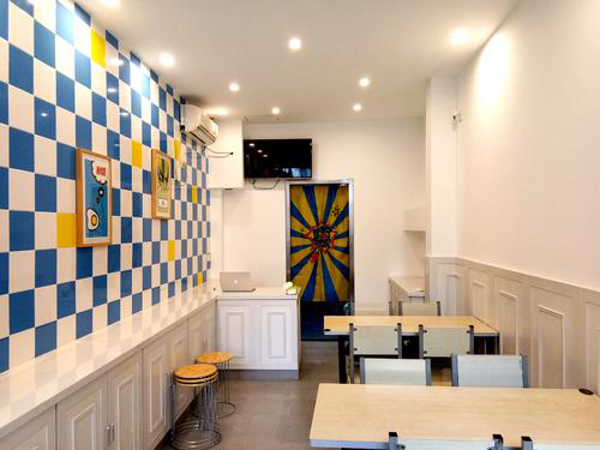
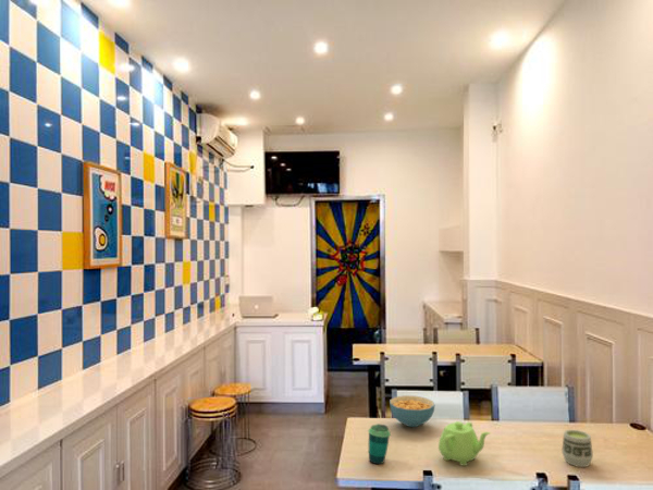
+ cup (379, 443)
+ cereal bowl (411, 413)
+ teapot (465, 442)
+ cup (577, 448)
